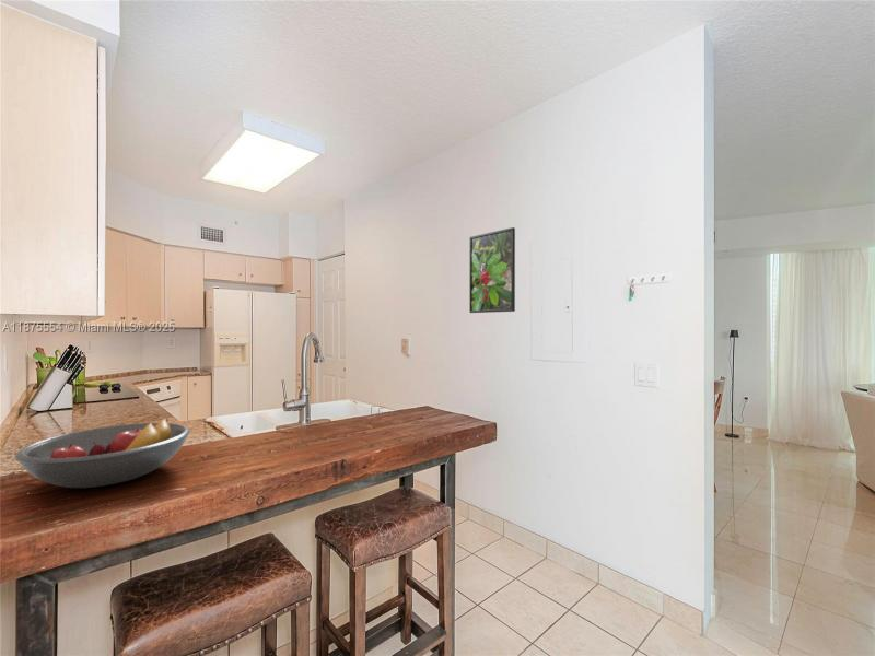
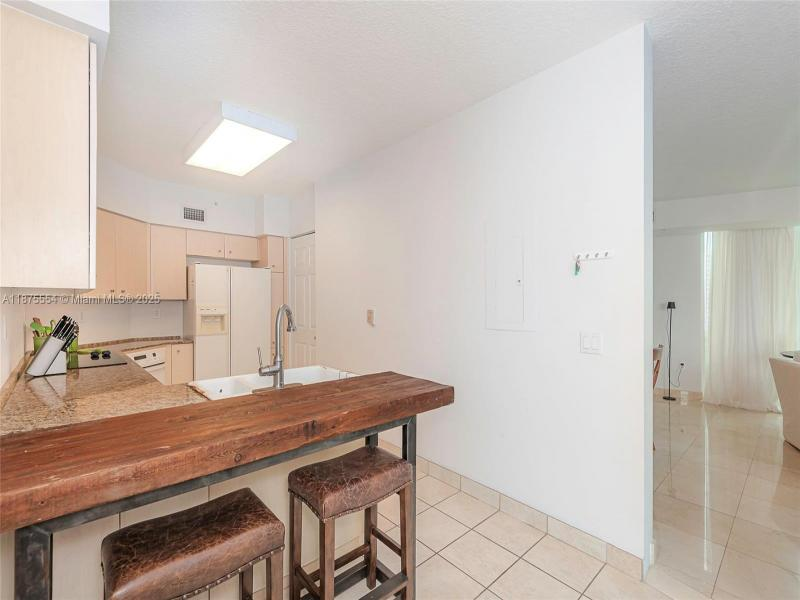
- fruit bowl (112, 452)
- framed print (491, 272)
